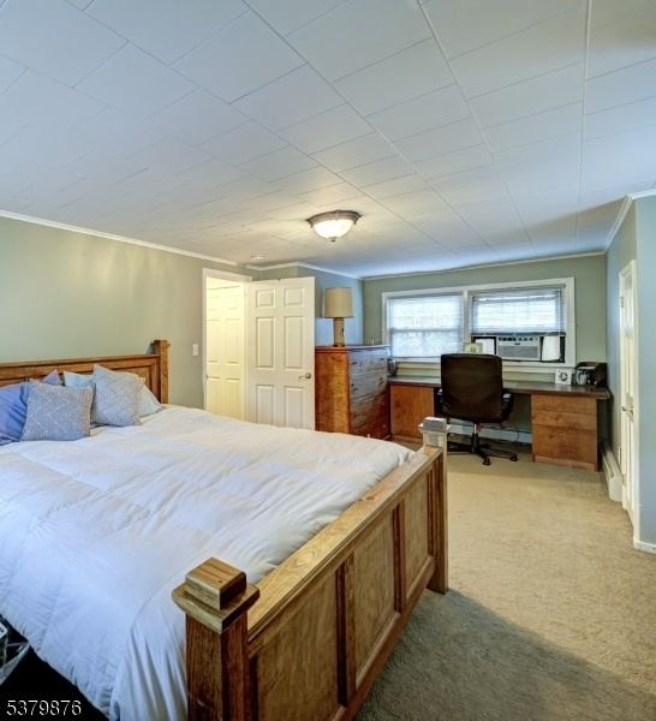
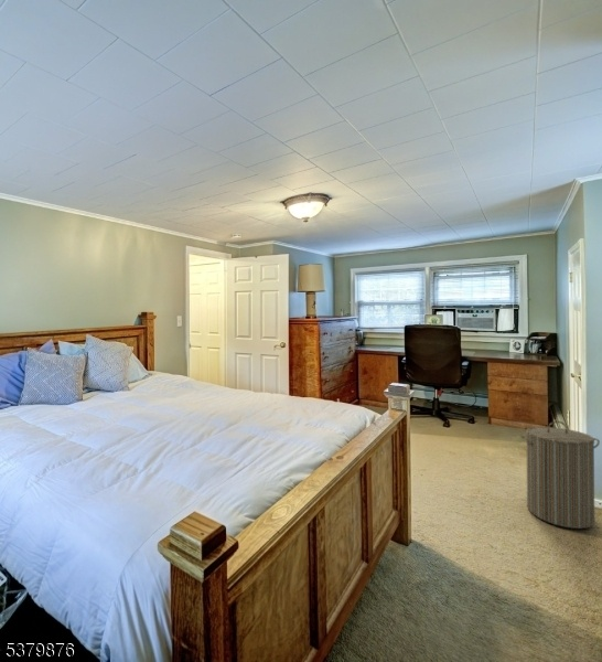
+ laundry hamper (559, 467)
